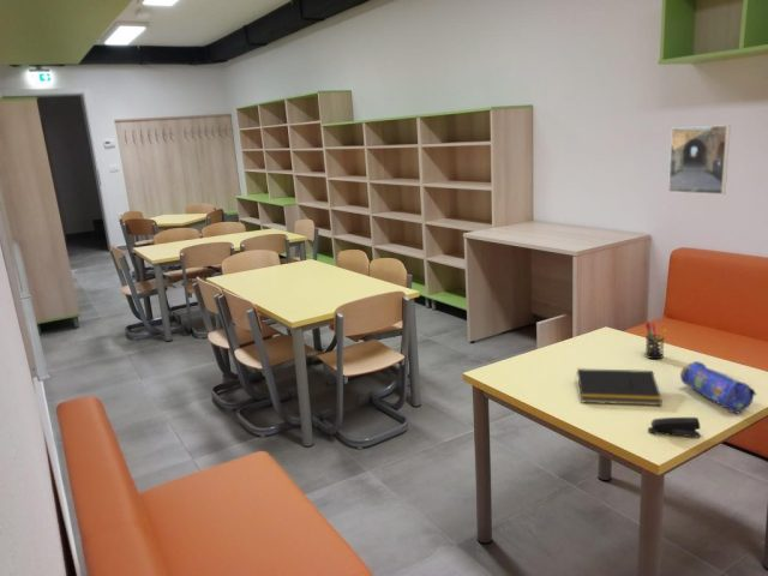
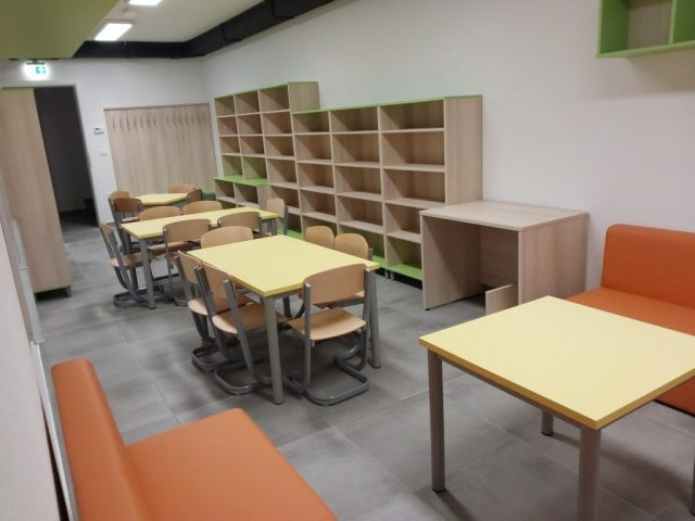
- notepad (617, 385)
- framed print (697, 160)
- pen holder (653, 340)
- stapler (673, 425)
- pencil case (715, 384)
